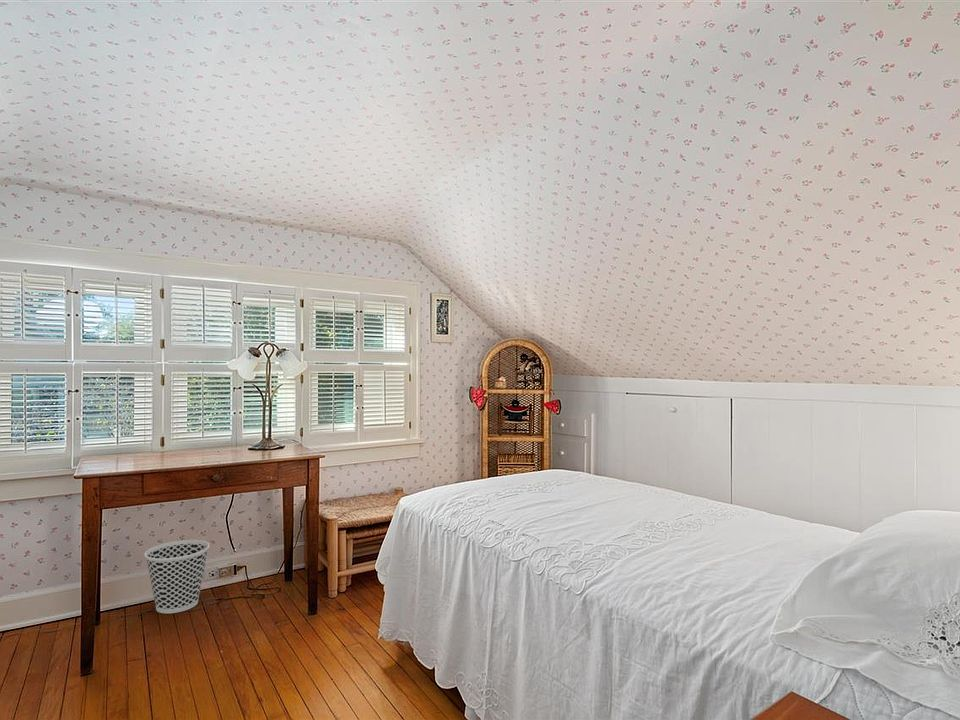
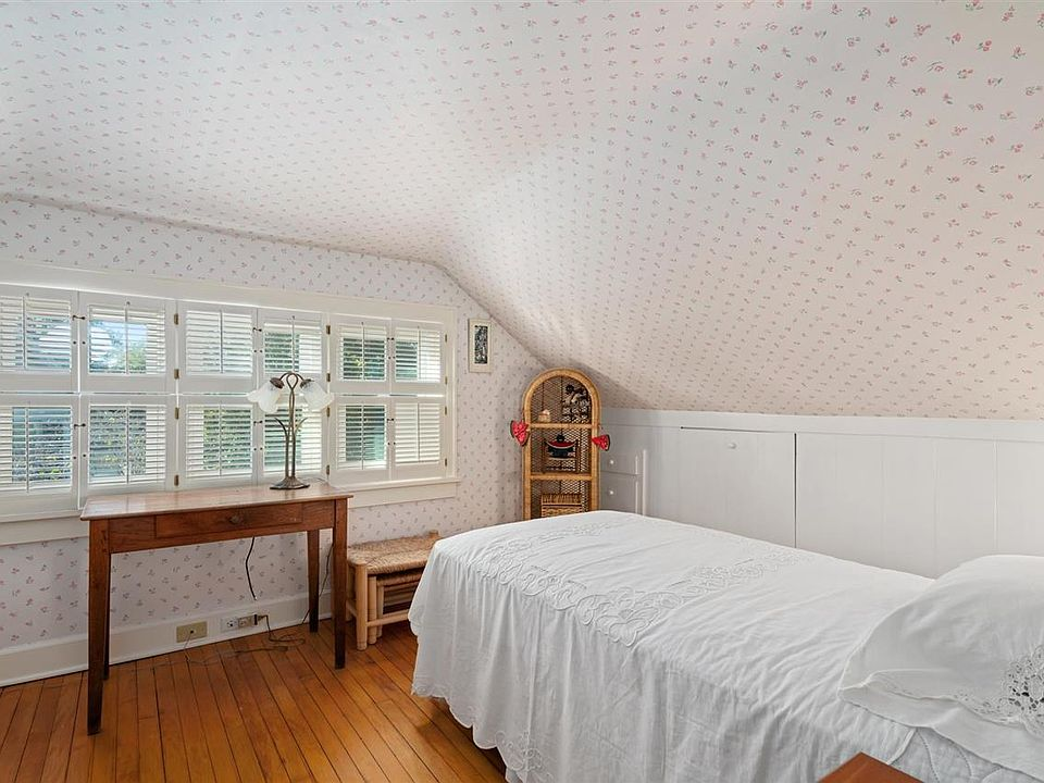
- wastebasket (177, 577)
